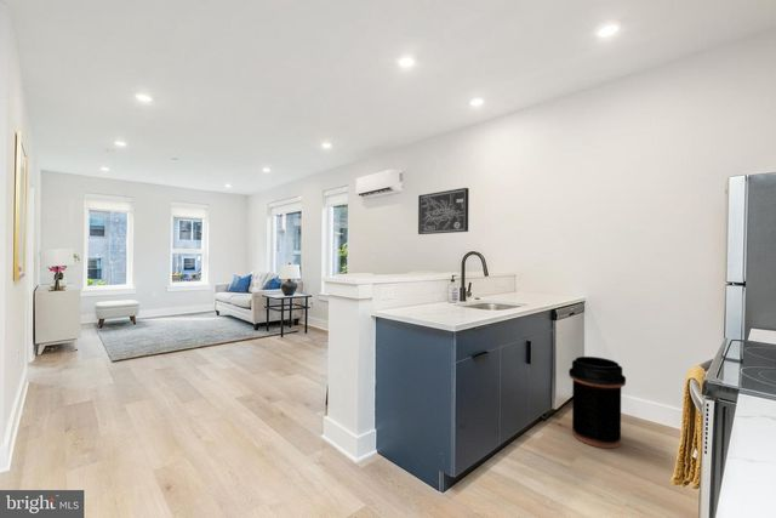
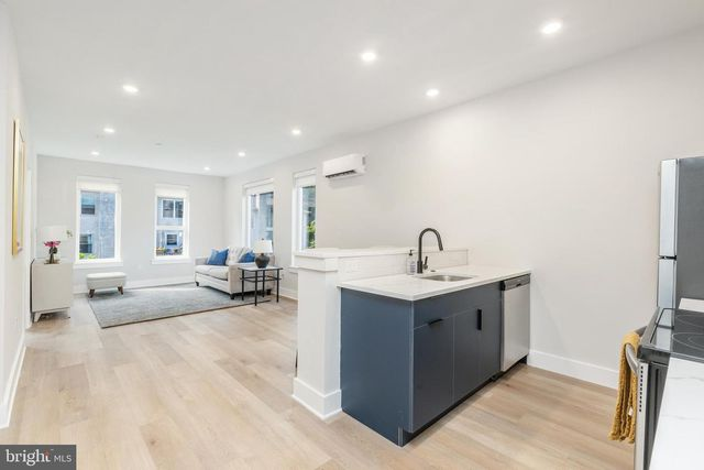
- wall art (441, 212)
- trash can (595, 399)
